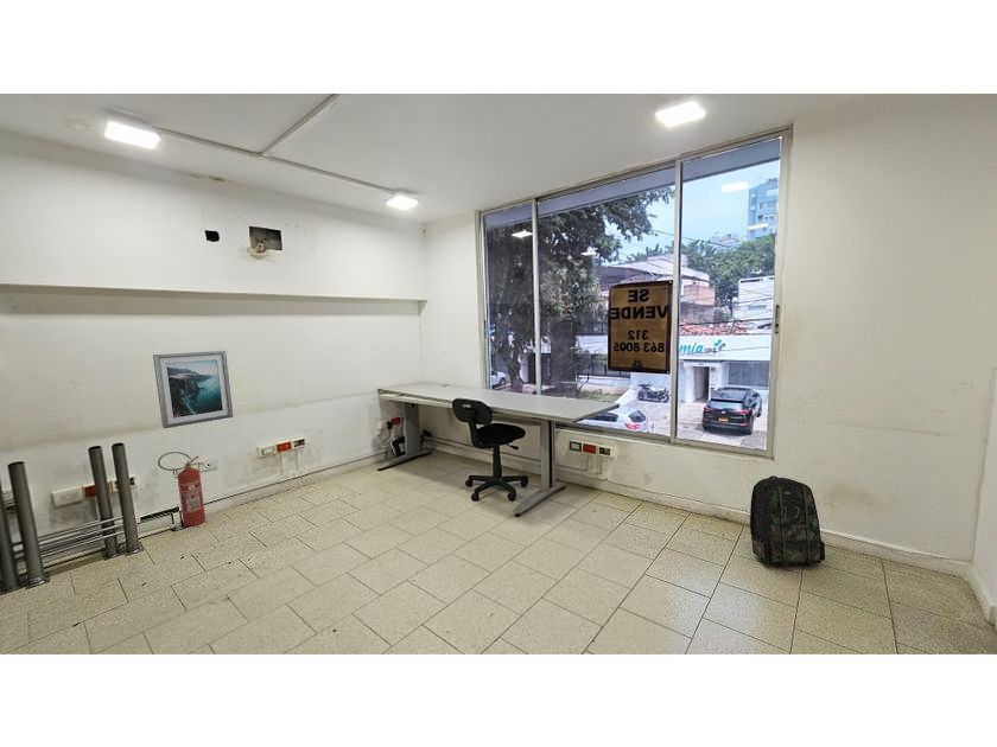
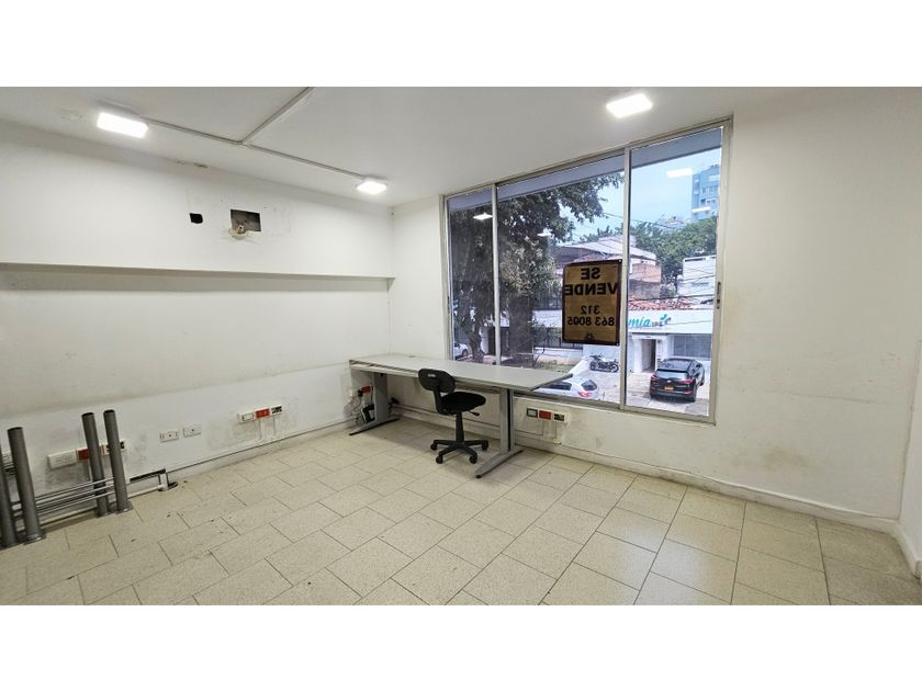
- backpack (781, 517)
- fire extinguisher (184, 487)
- wall art (195, 388)
